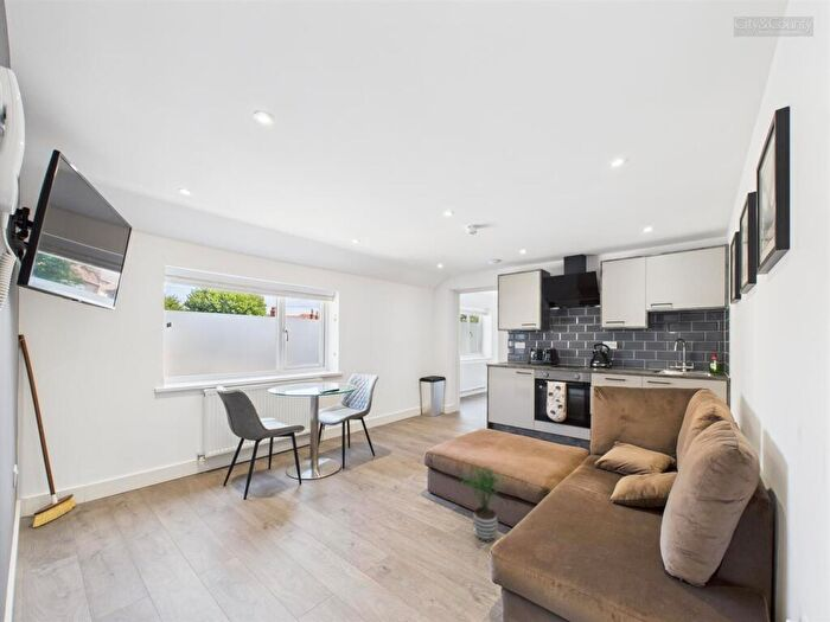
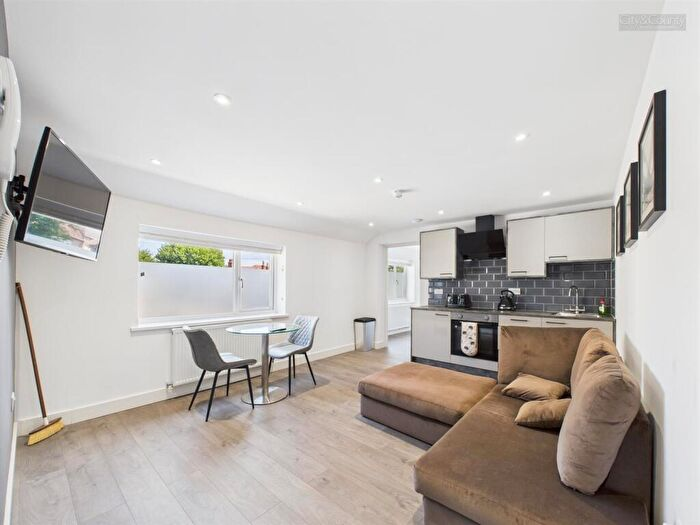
- potted plant (483, 501)
